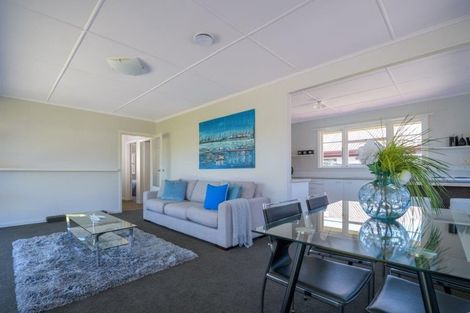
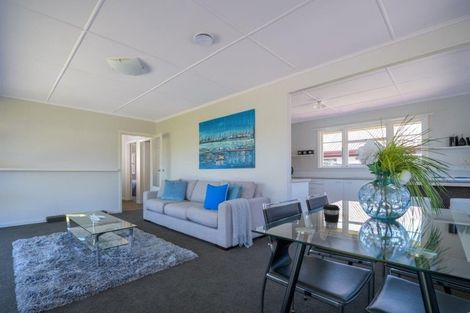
+ coffee cup (331, 216)
